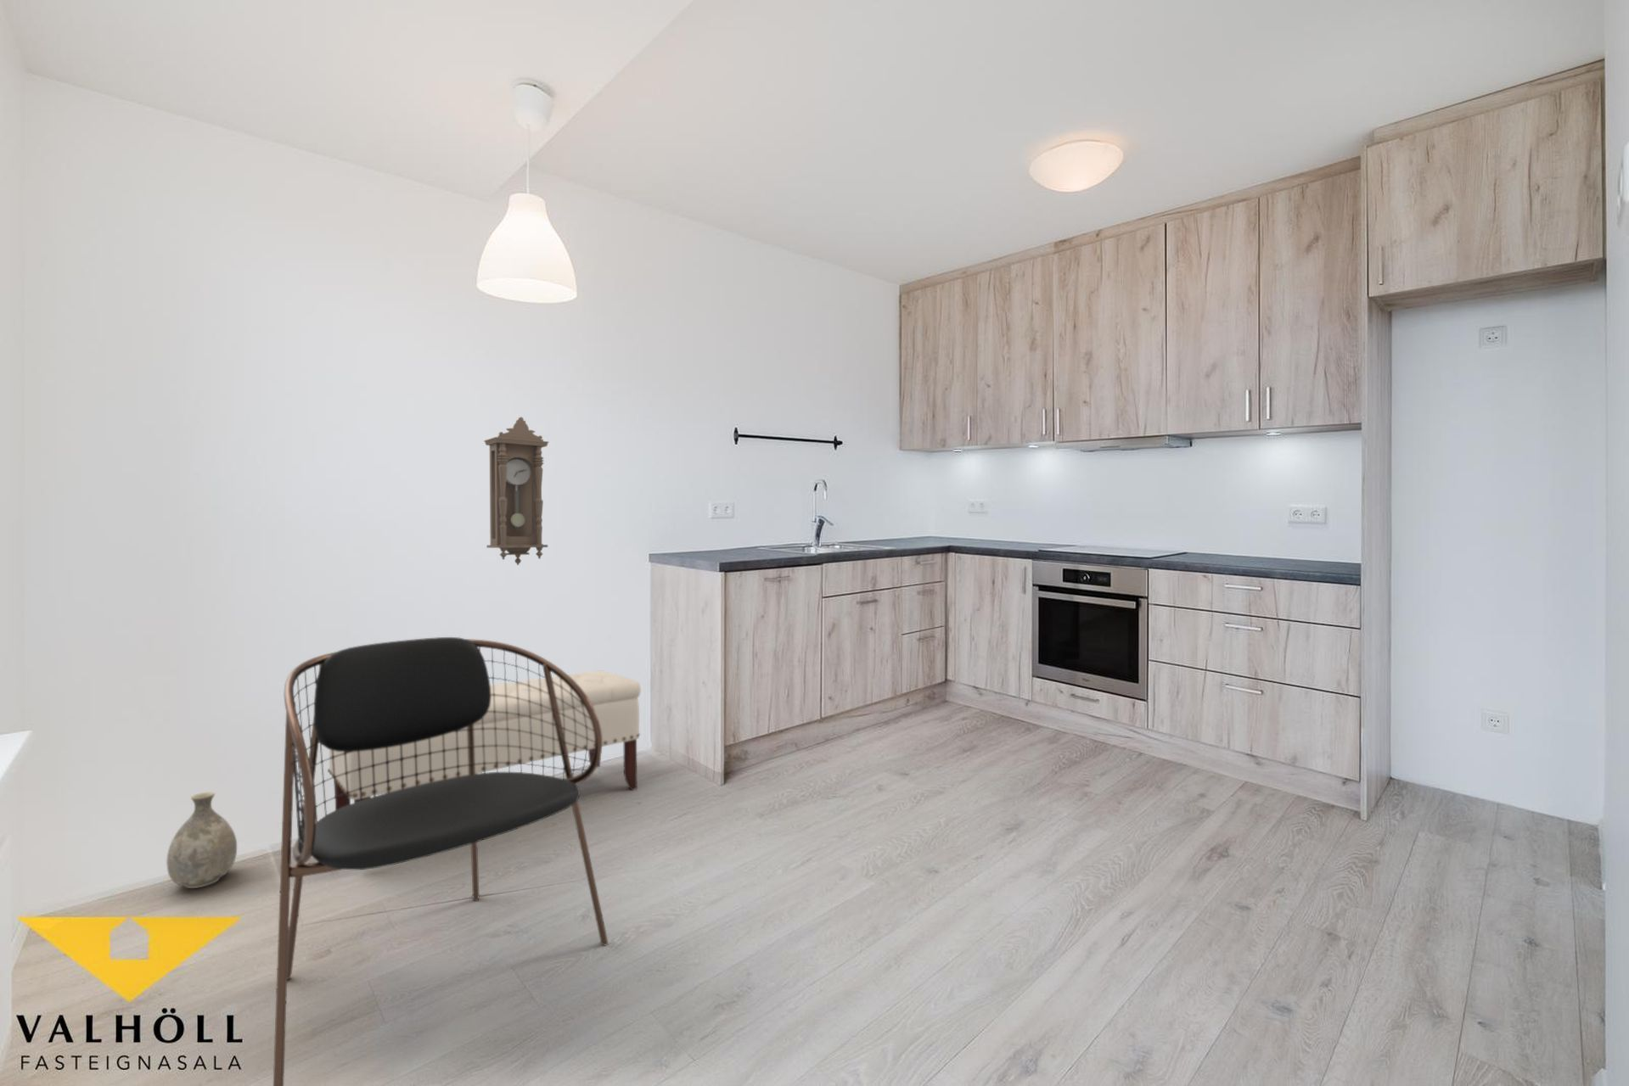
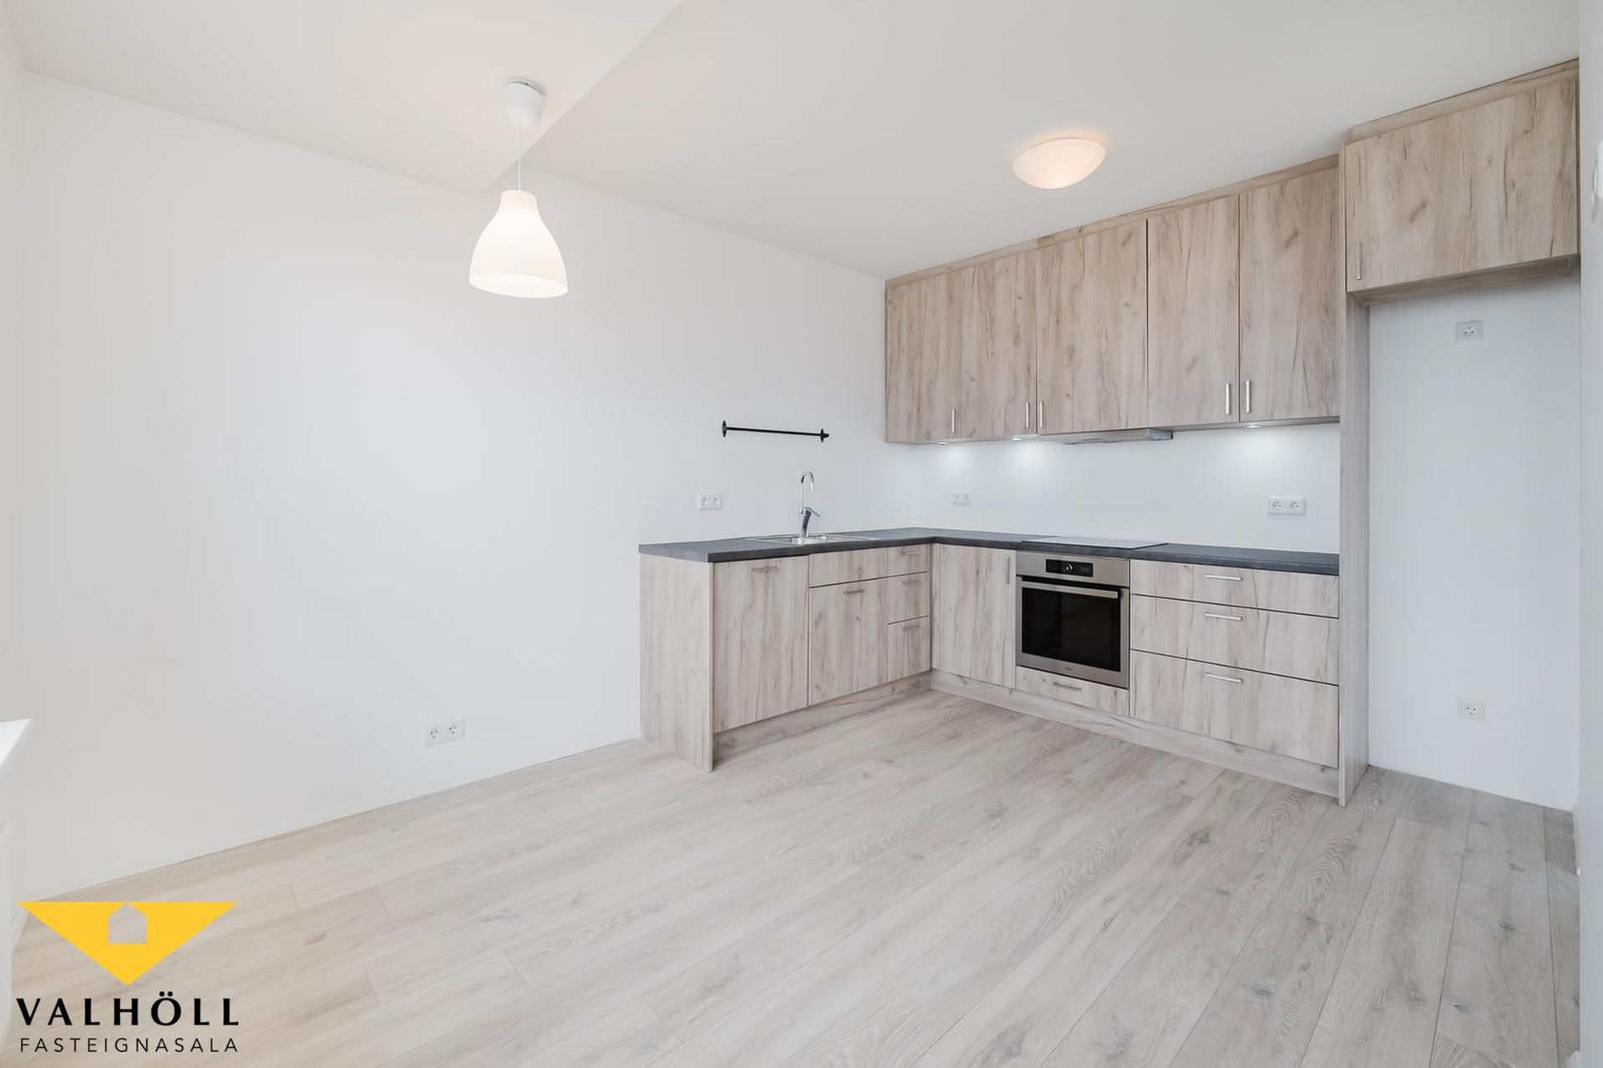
- dining chair (435, 816)
- bench (497, 750)
- vase (202, 839)
- pendulum clock (518, 491)
